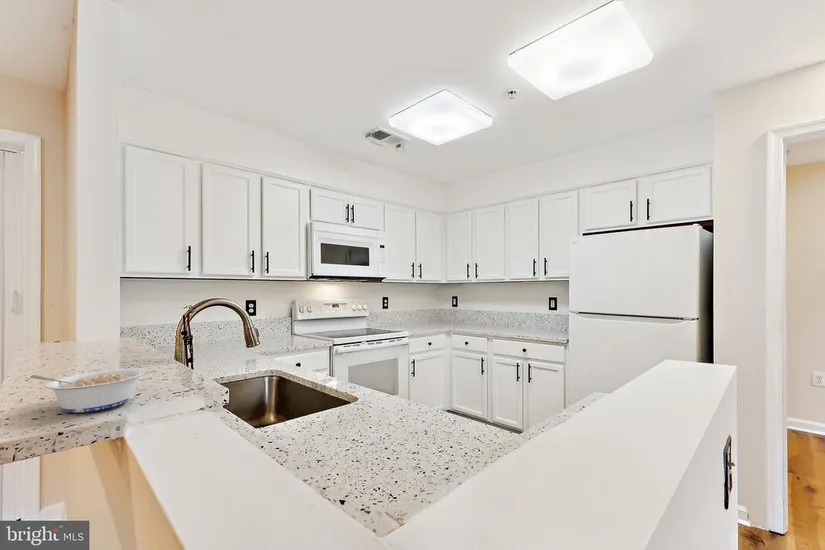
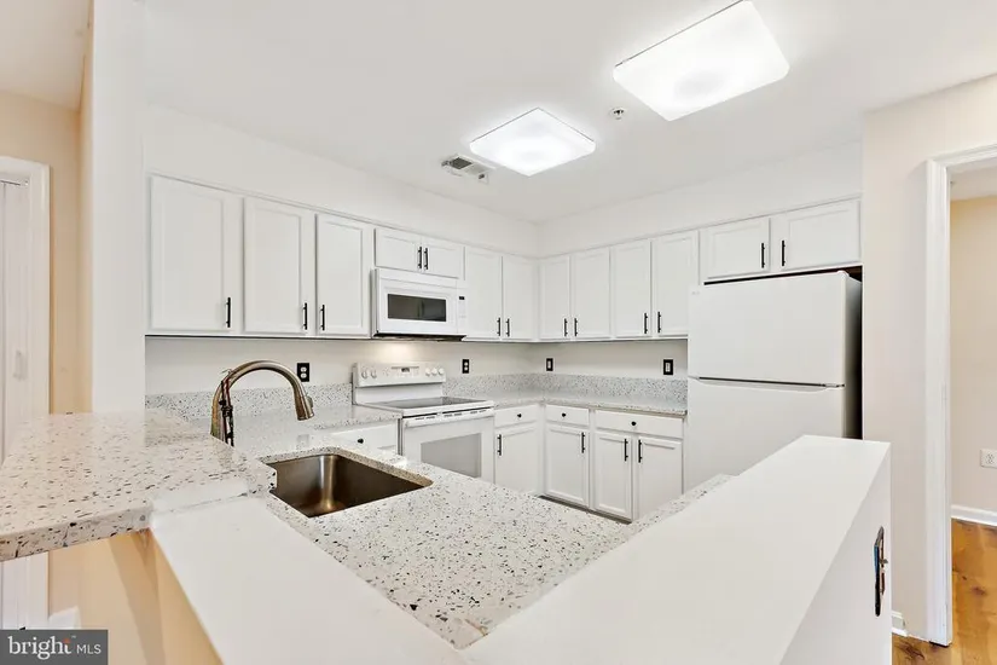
- legume (94, 388)
